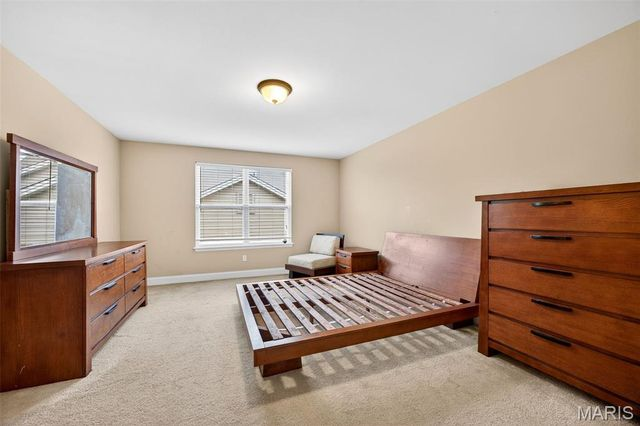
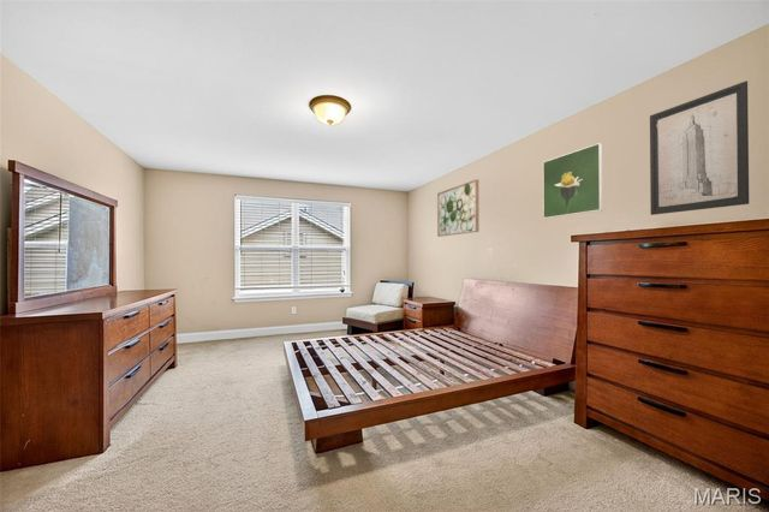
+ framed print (570, 184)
+ wall art (693, 155)
+ wall art (455, 210)
